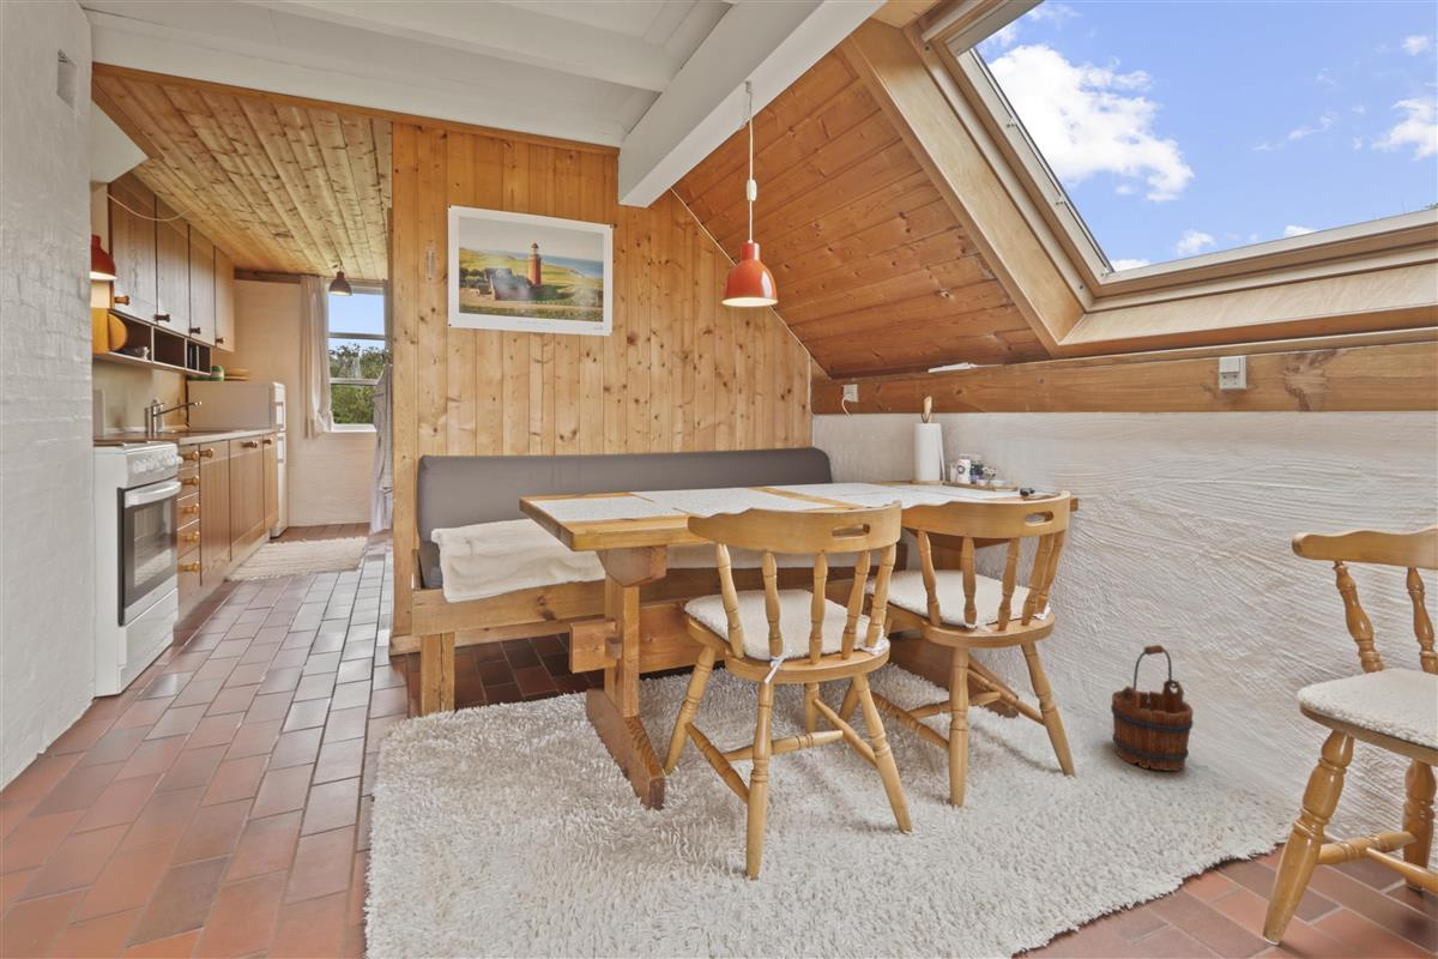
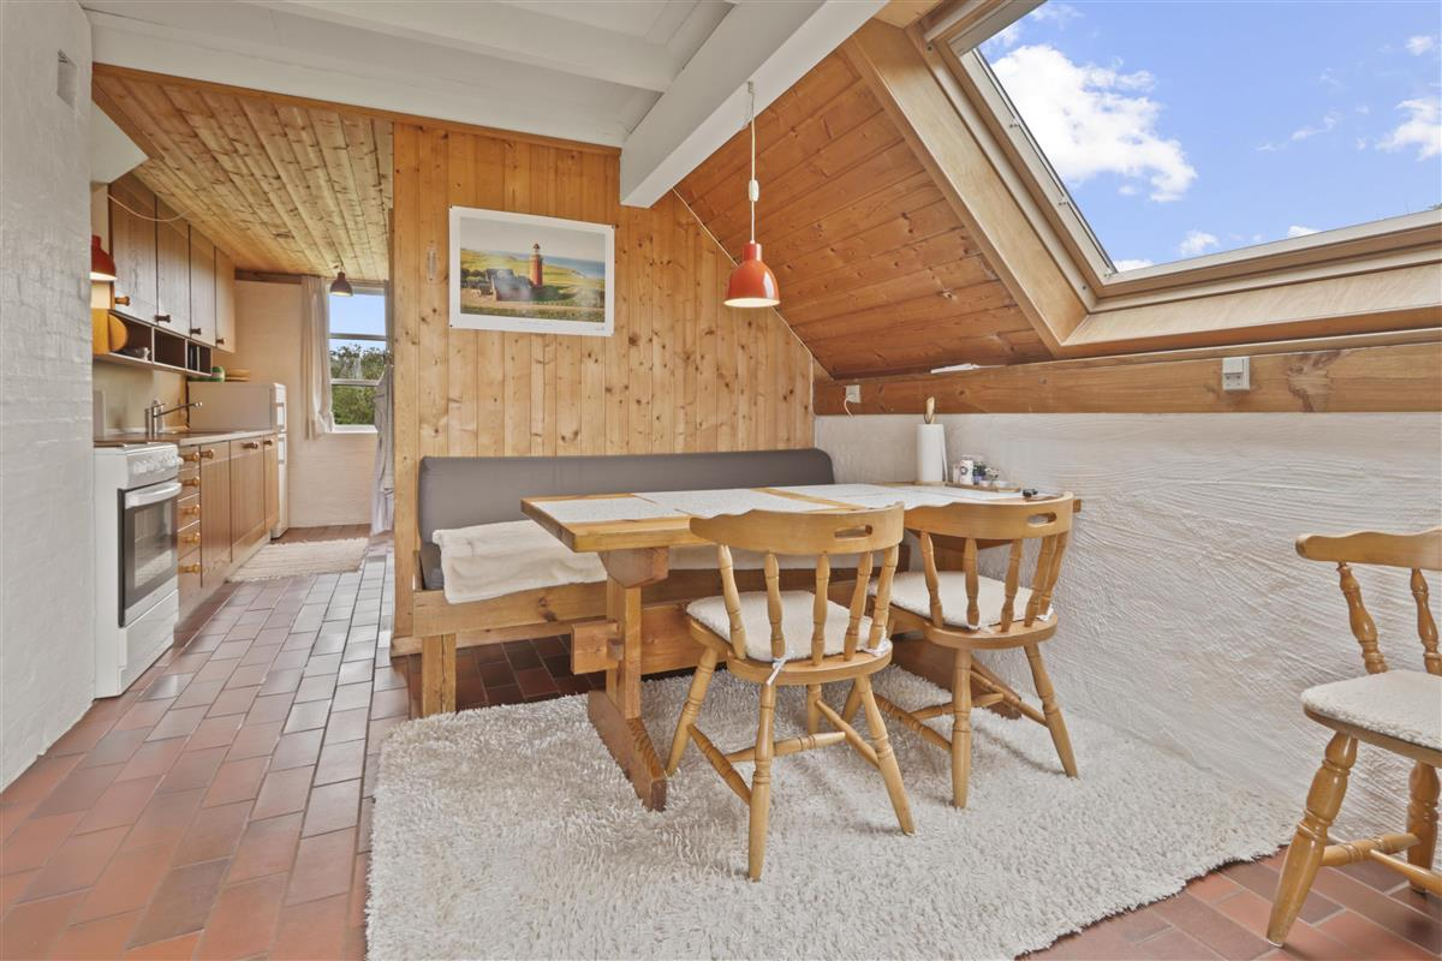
- wooden bucket (1150, 701)
